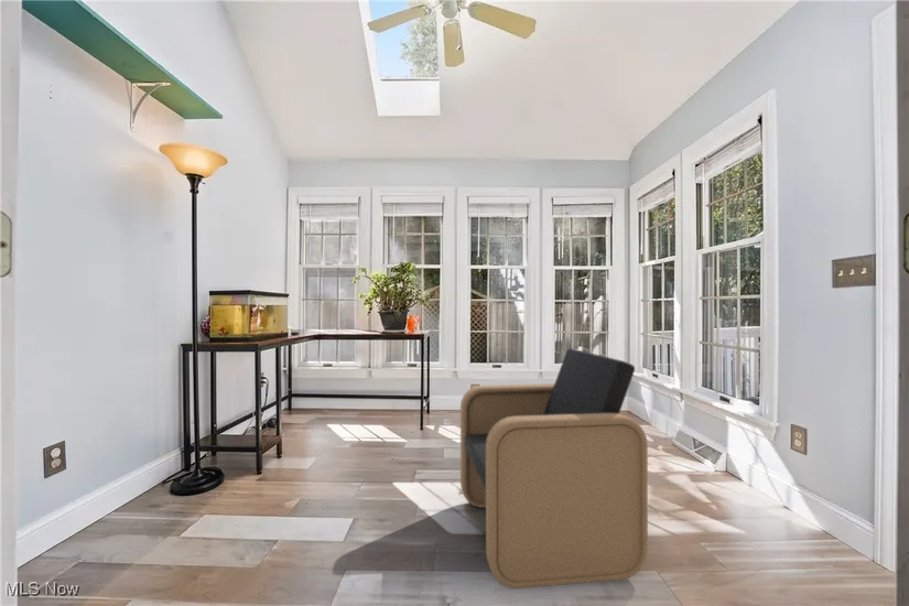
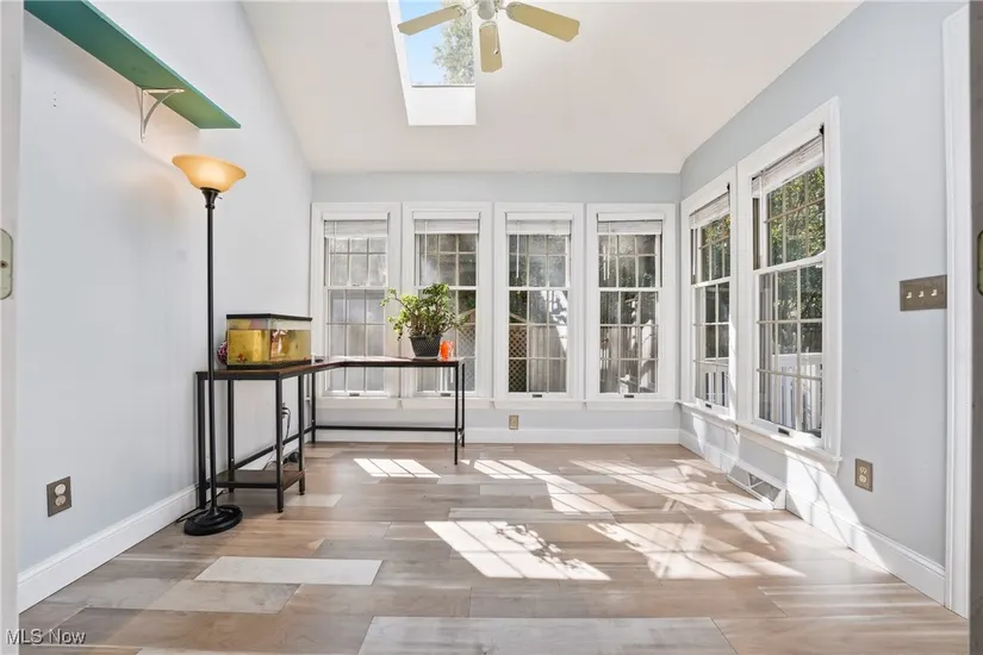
- armchair (539, 444)
